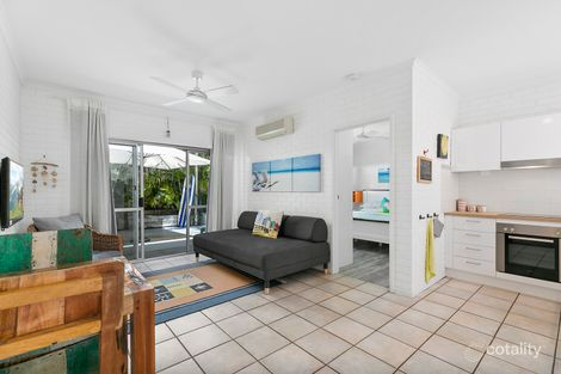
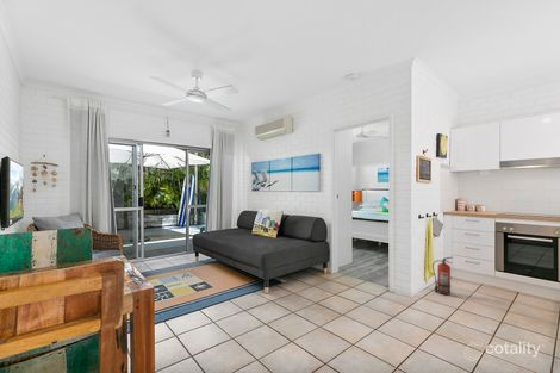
+ fire extinguisher (442, 274)
